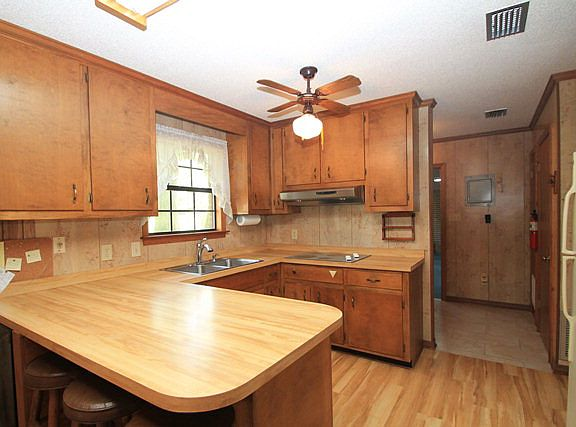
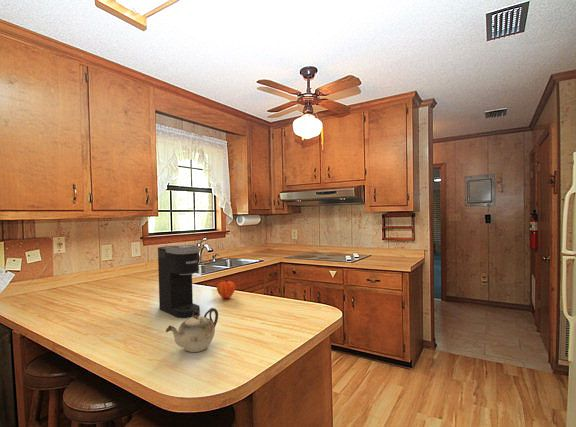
+ teapot (193, 329)
+ fruit (226, 288)
+ coffee maker (178, 278)
